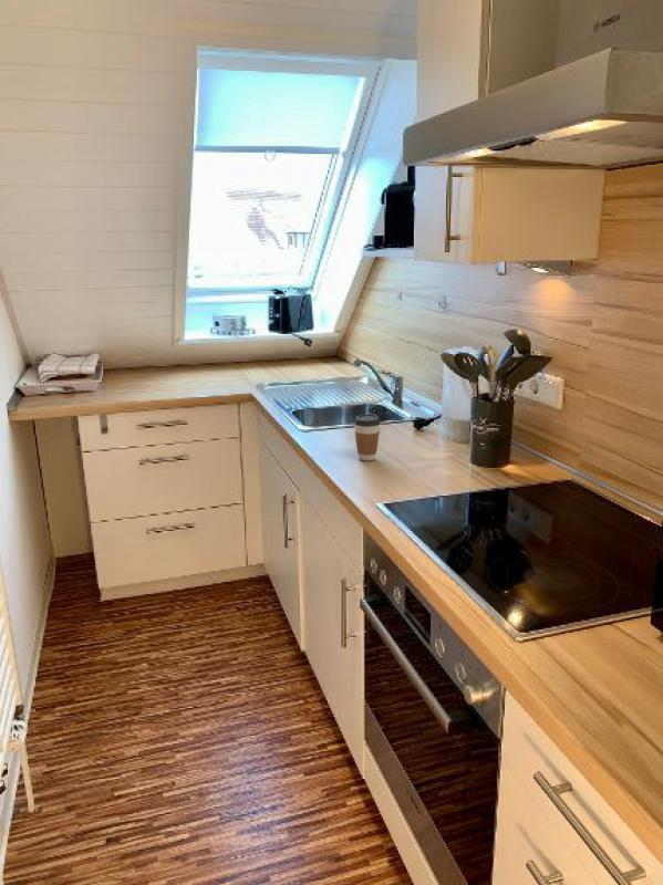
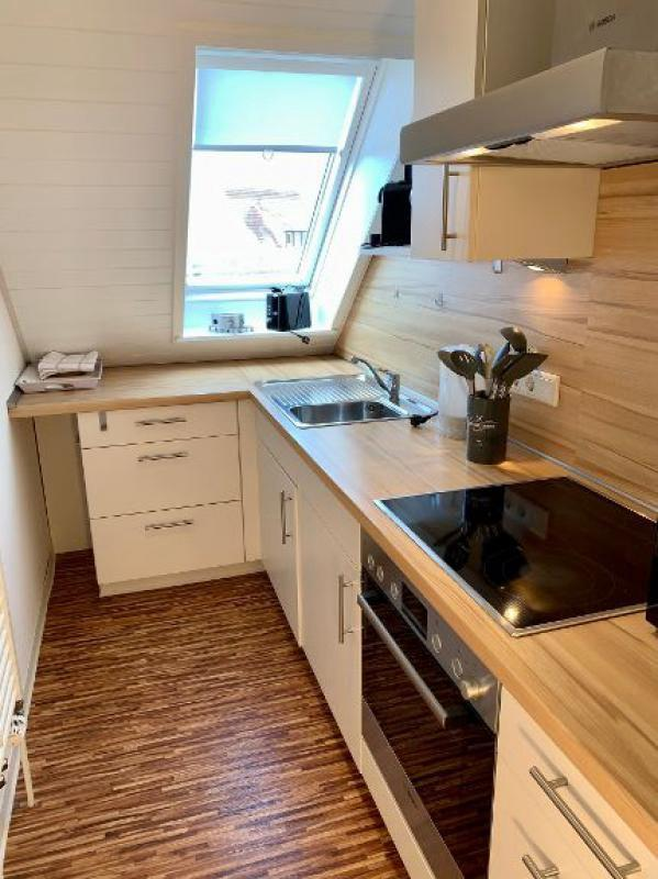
- coffee cup (366, 437)
